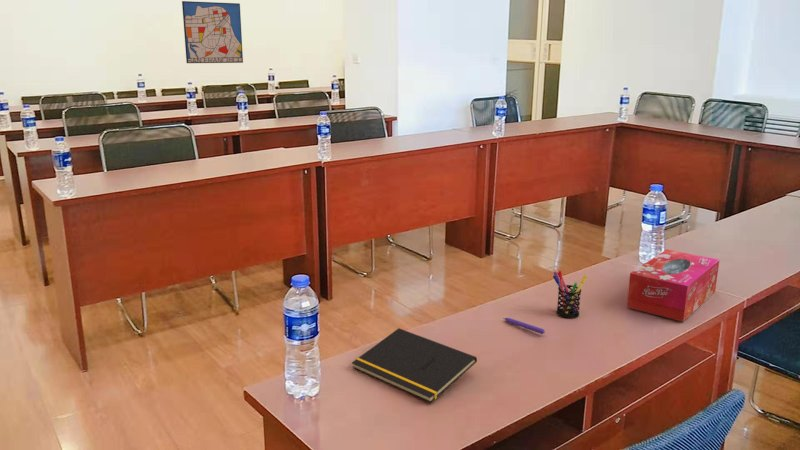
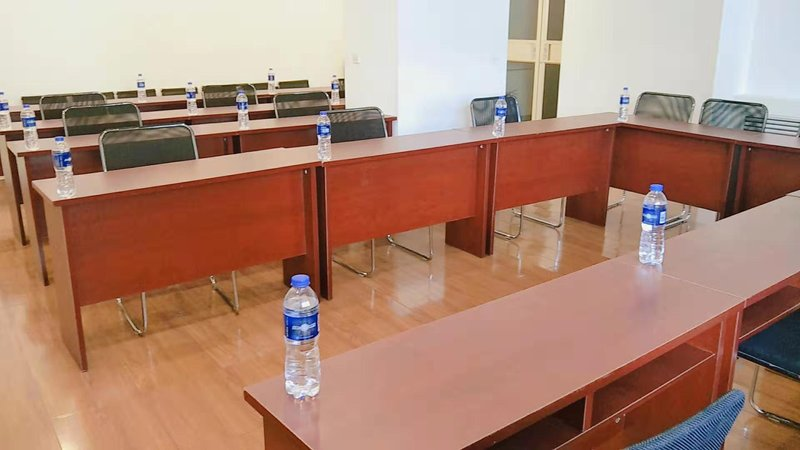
- tissue box (674, 282)
- wall art (213, 33)
- notepad (413, 362)
- pen (523, 324)
- pen holder (569, 293)
